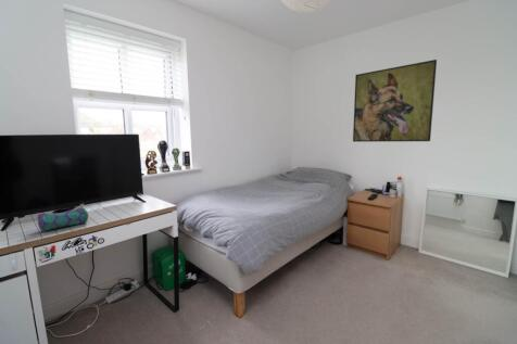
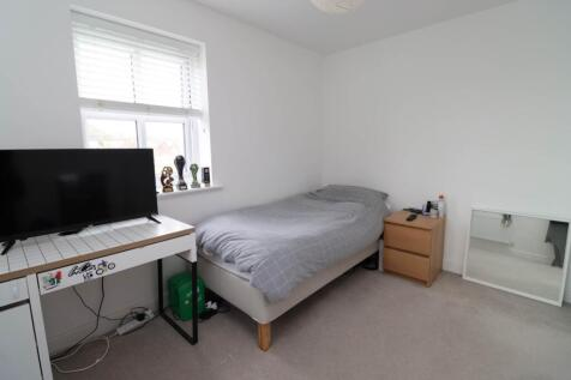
- pencil case (63, 217)
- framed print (390, 105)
